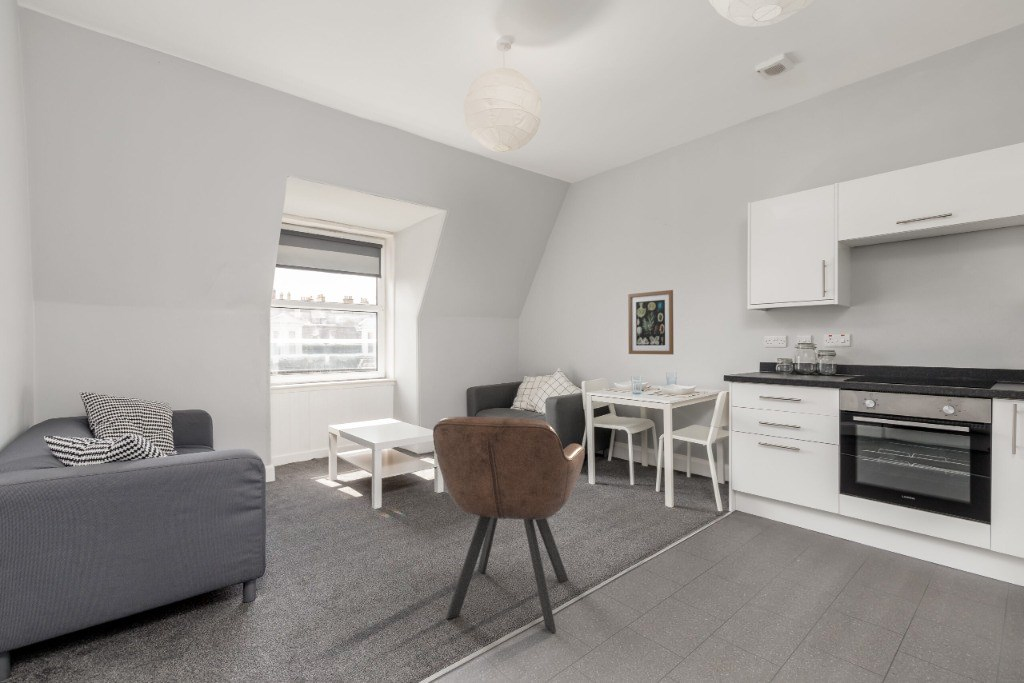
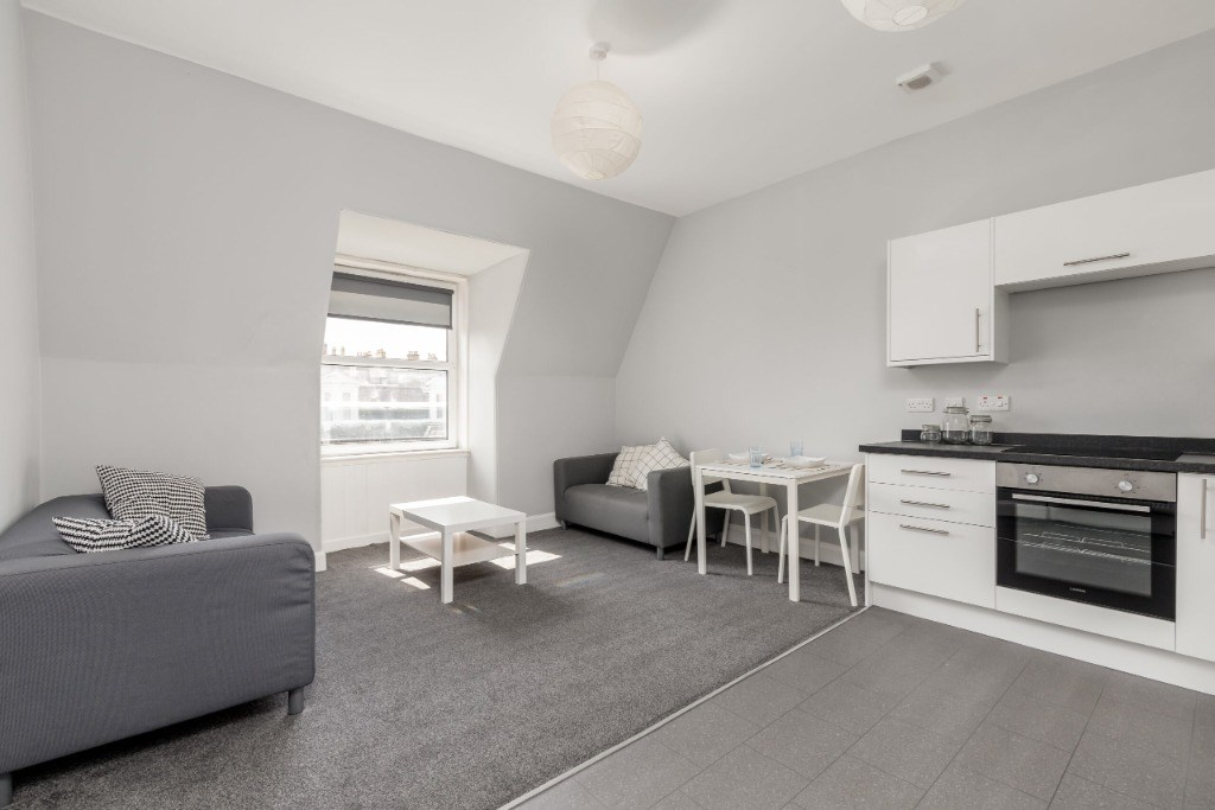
- wall art (650, 323)
- armchair (509, 505)
